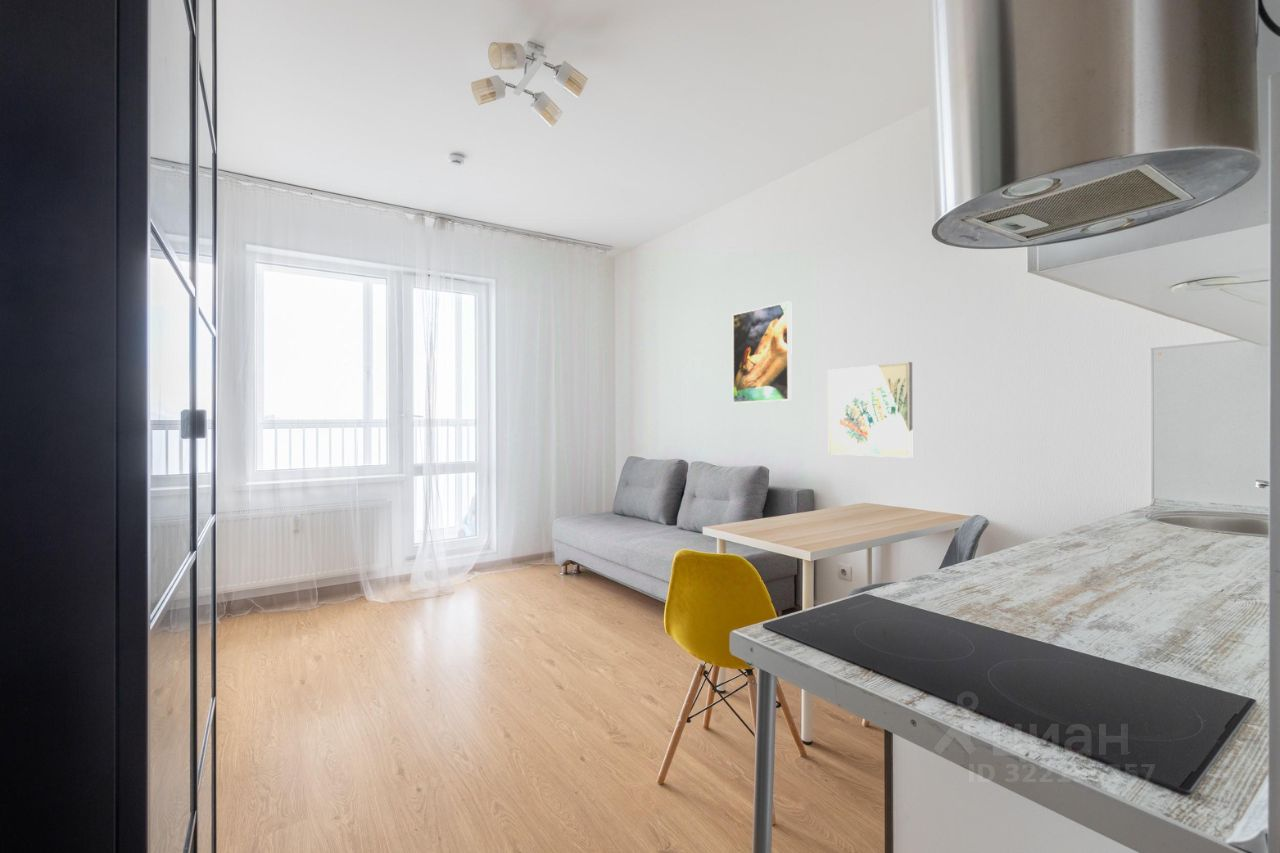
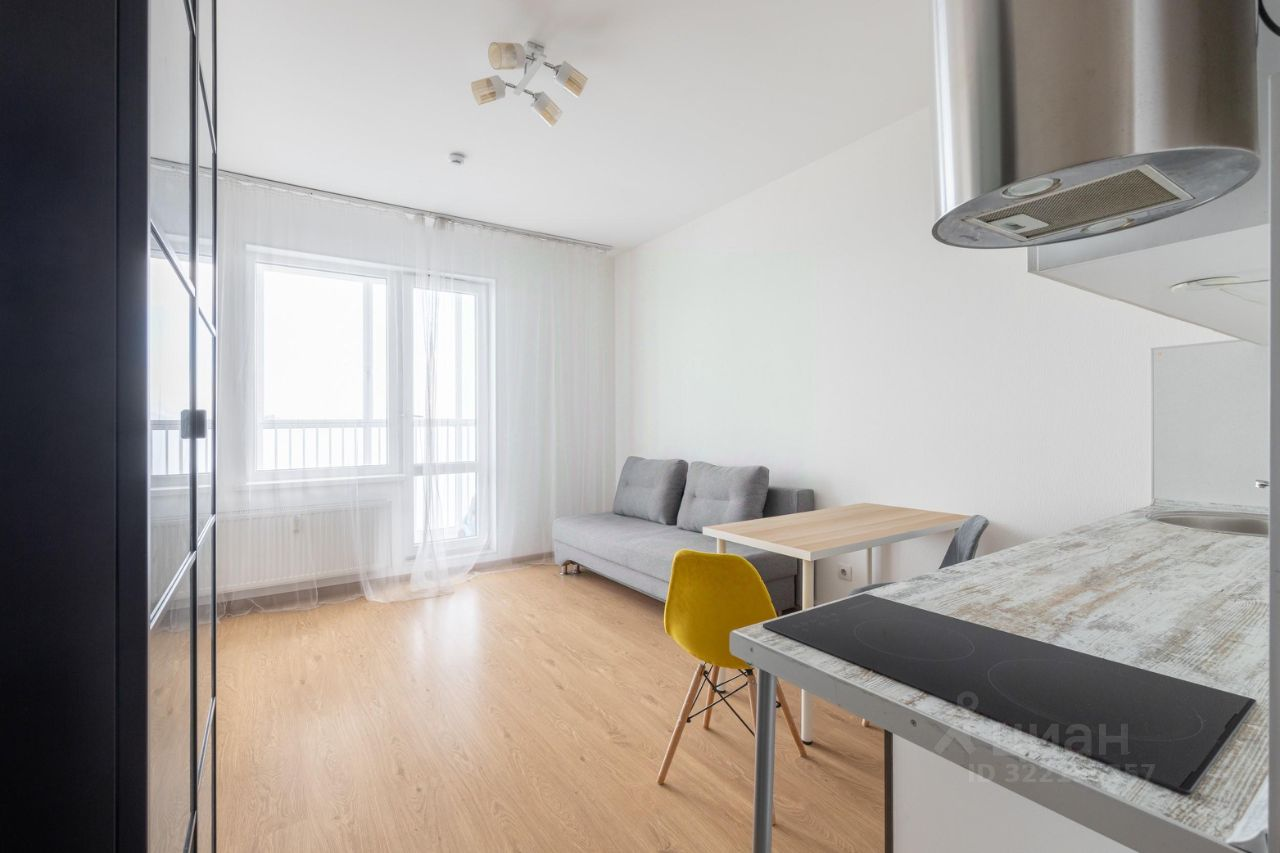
- wall art (867, 411)
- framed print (760, 355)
